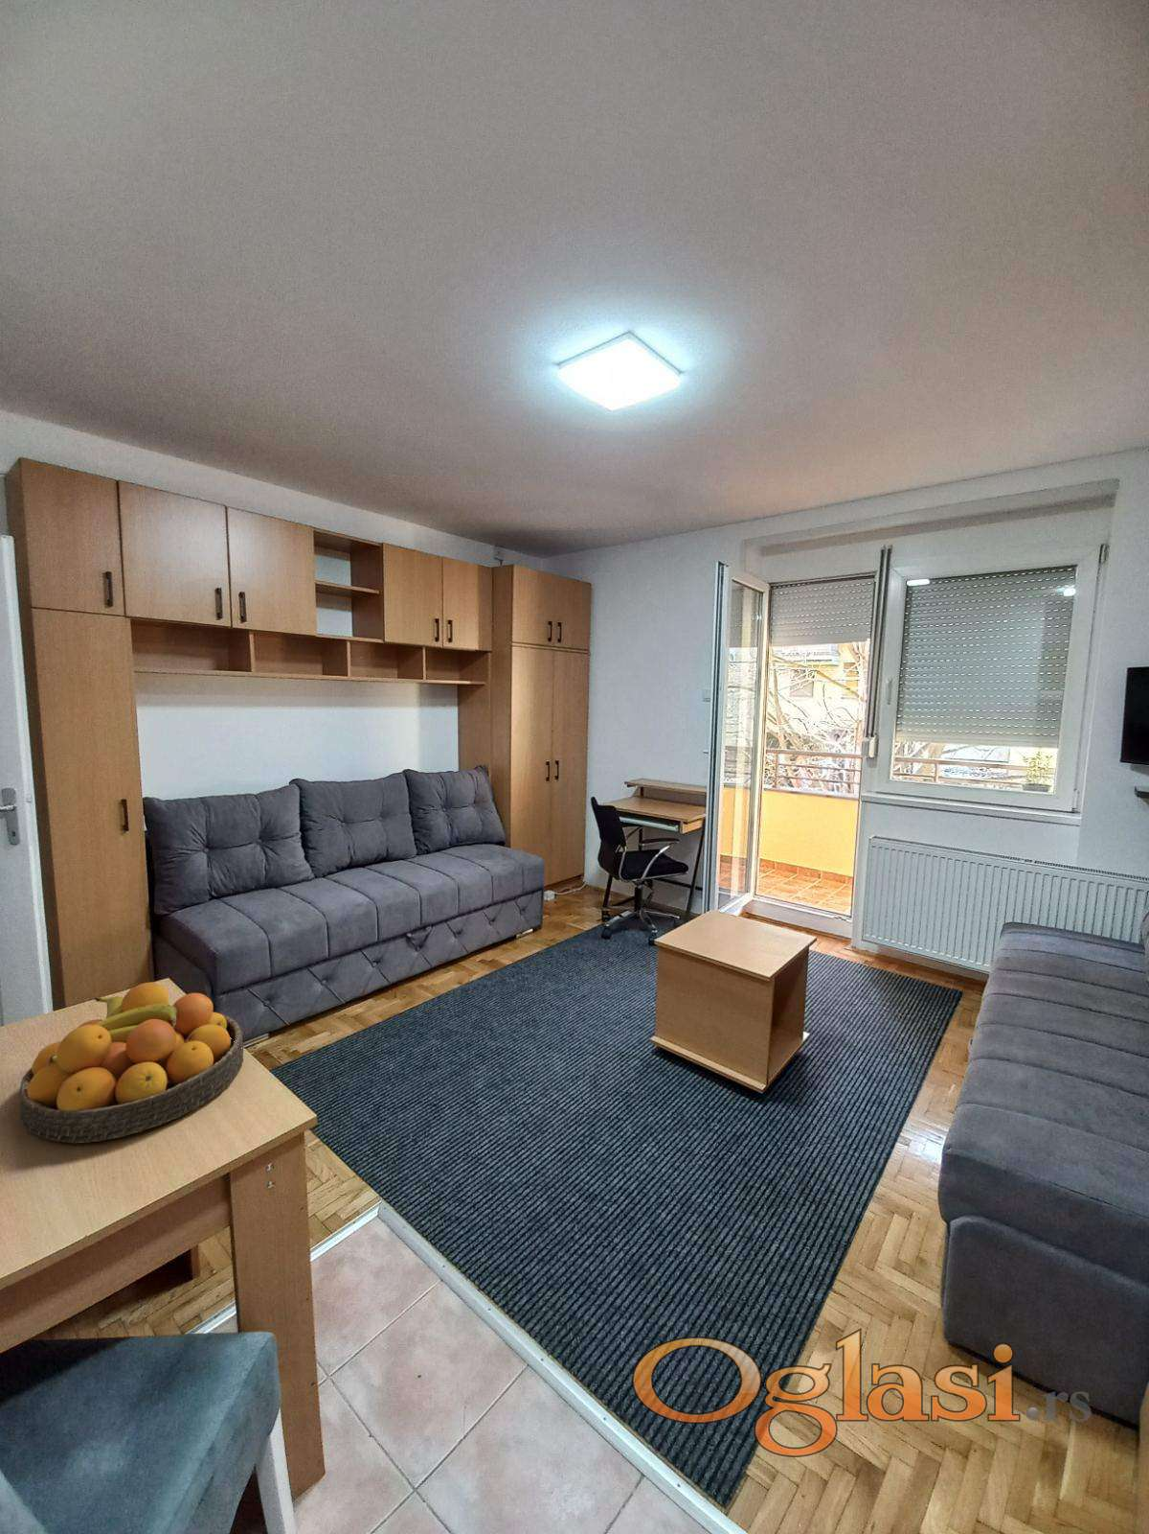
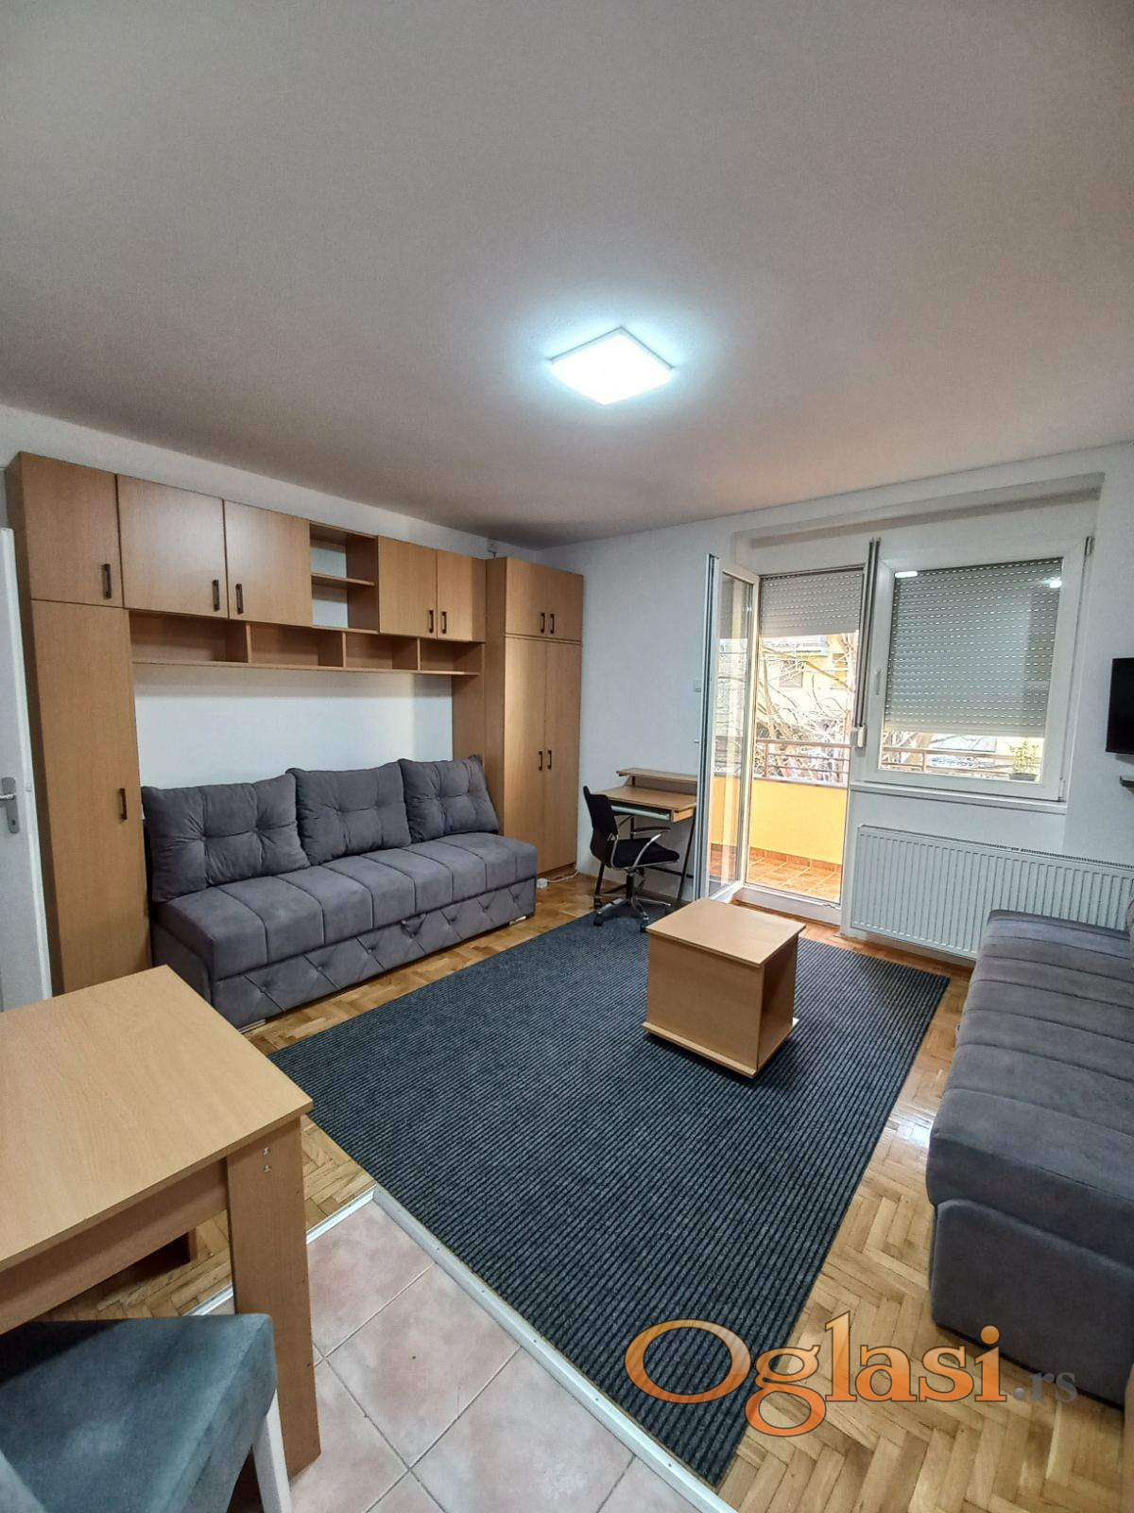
- fruit bowl (138, 1042)
